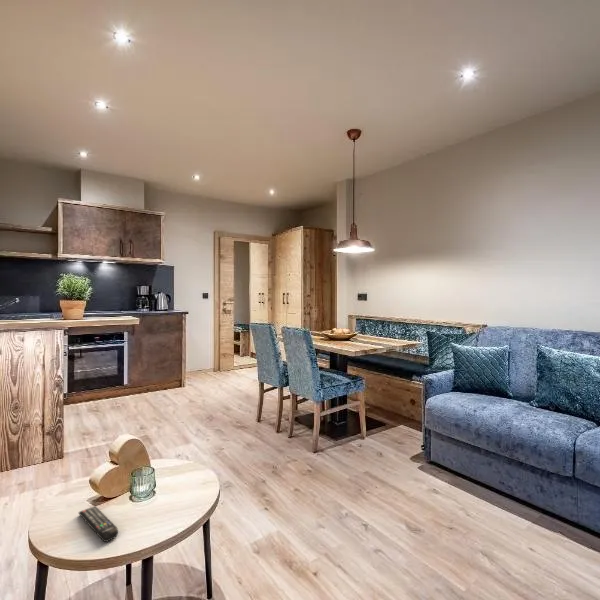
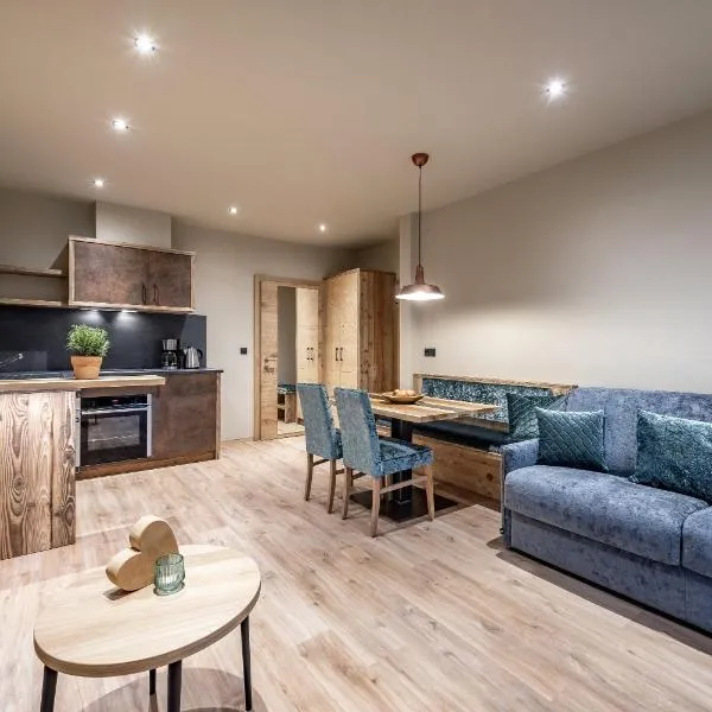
- remote control (97, 522)
